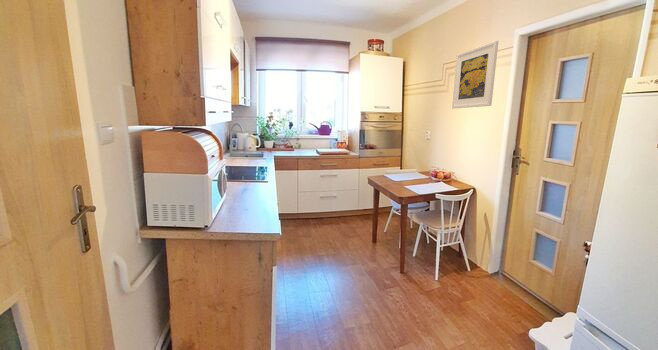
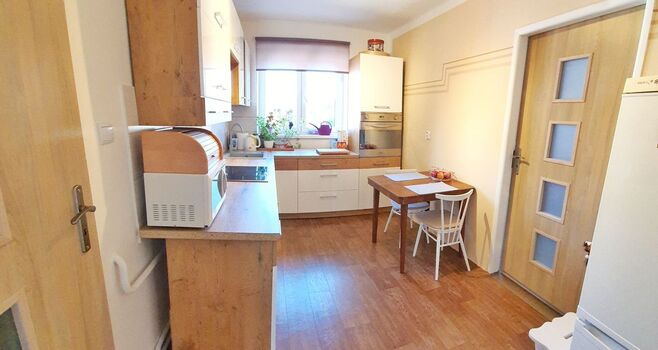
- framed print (472, 78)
